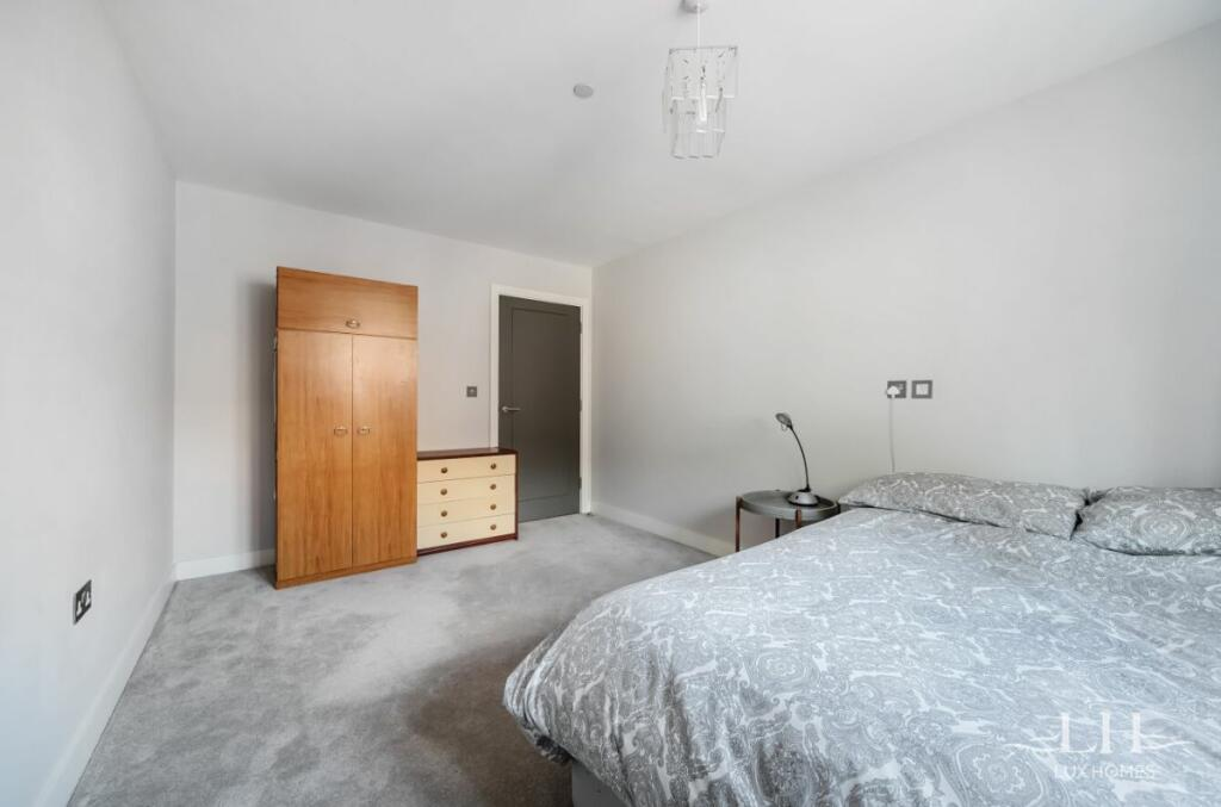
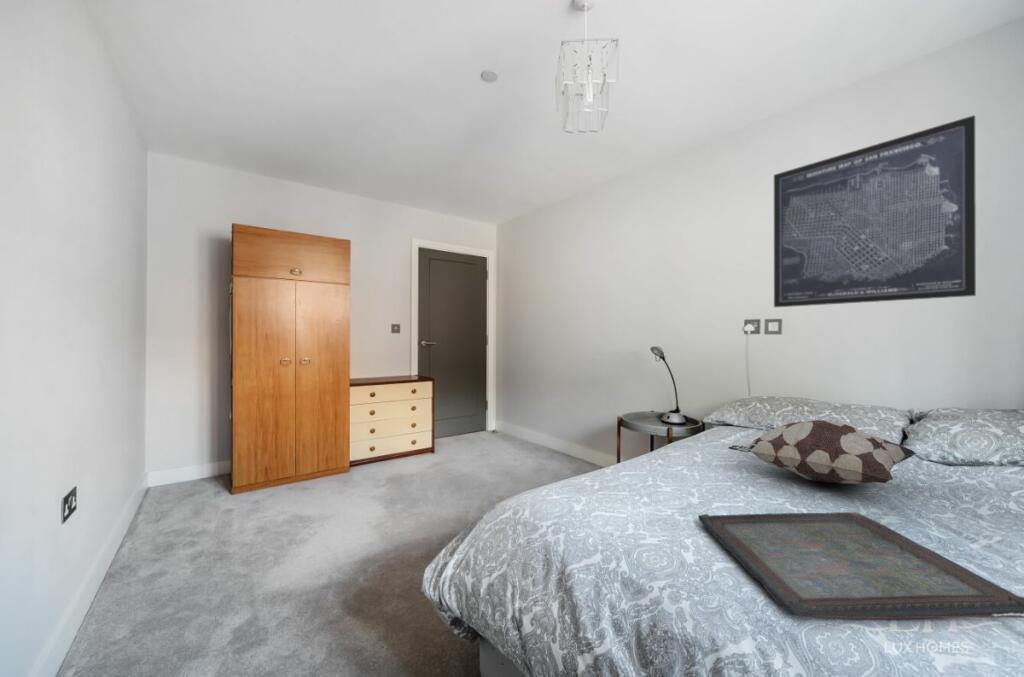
+ decorative pillow (819, 450)
+ serving tray (832, 553)
+ wall art (859, 226)
